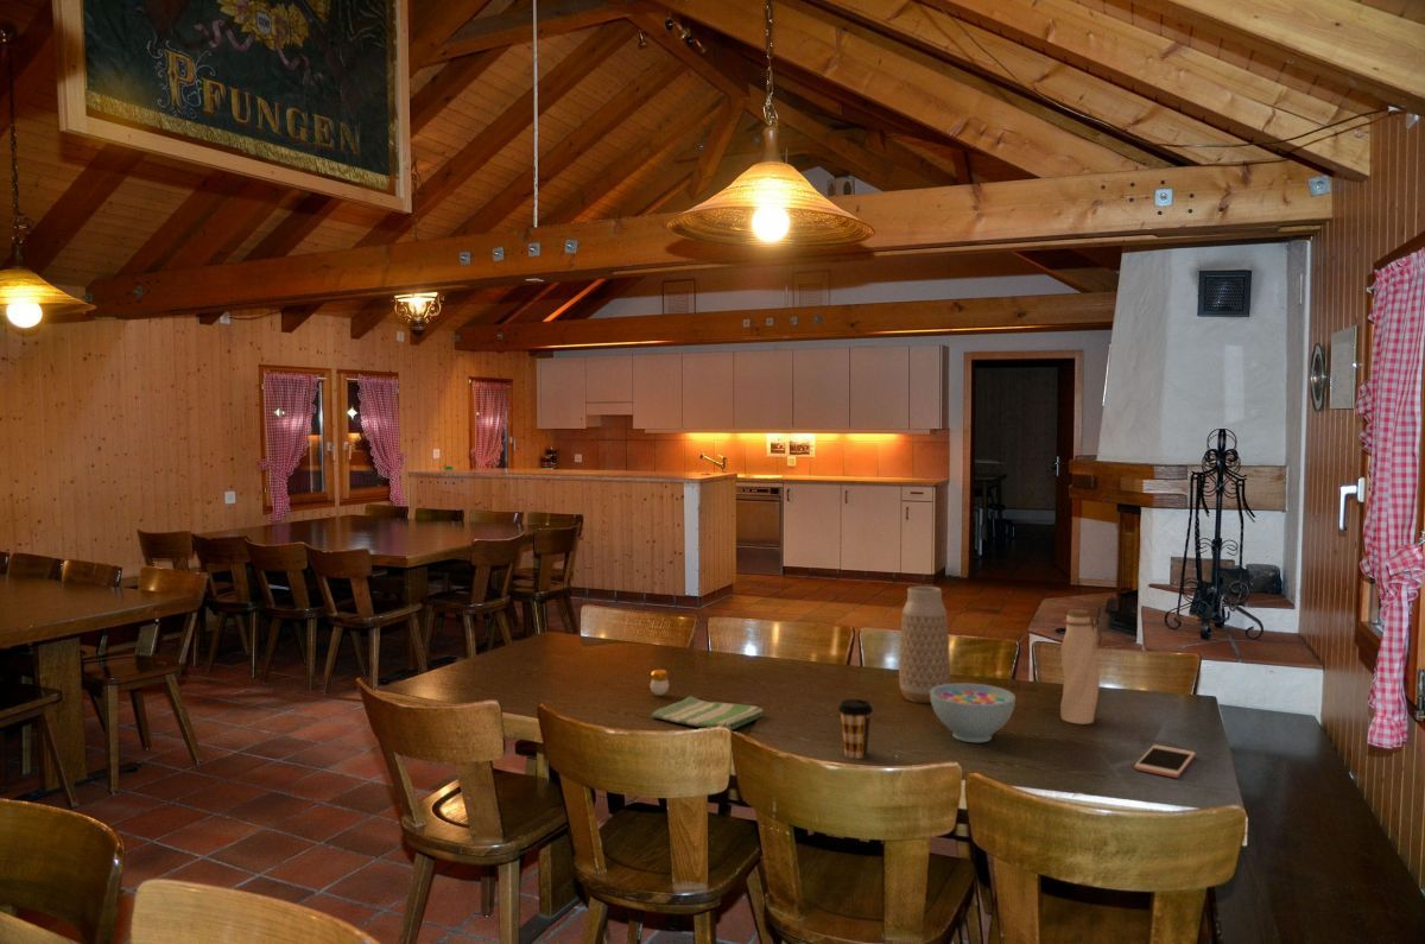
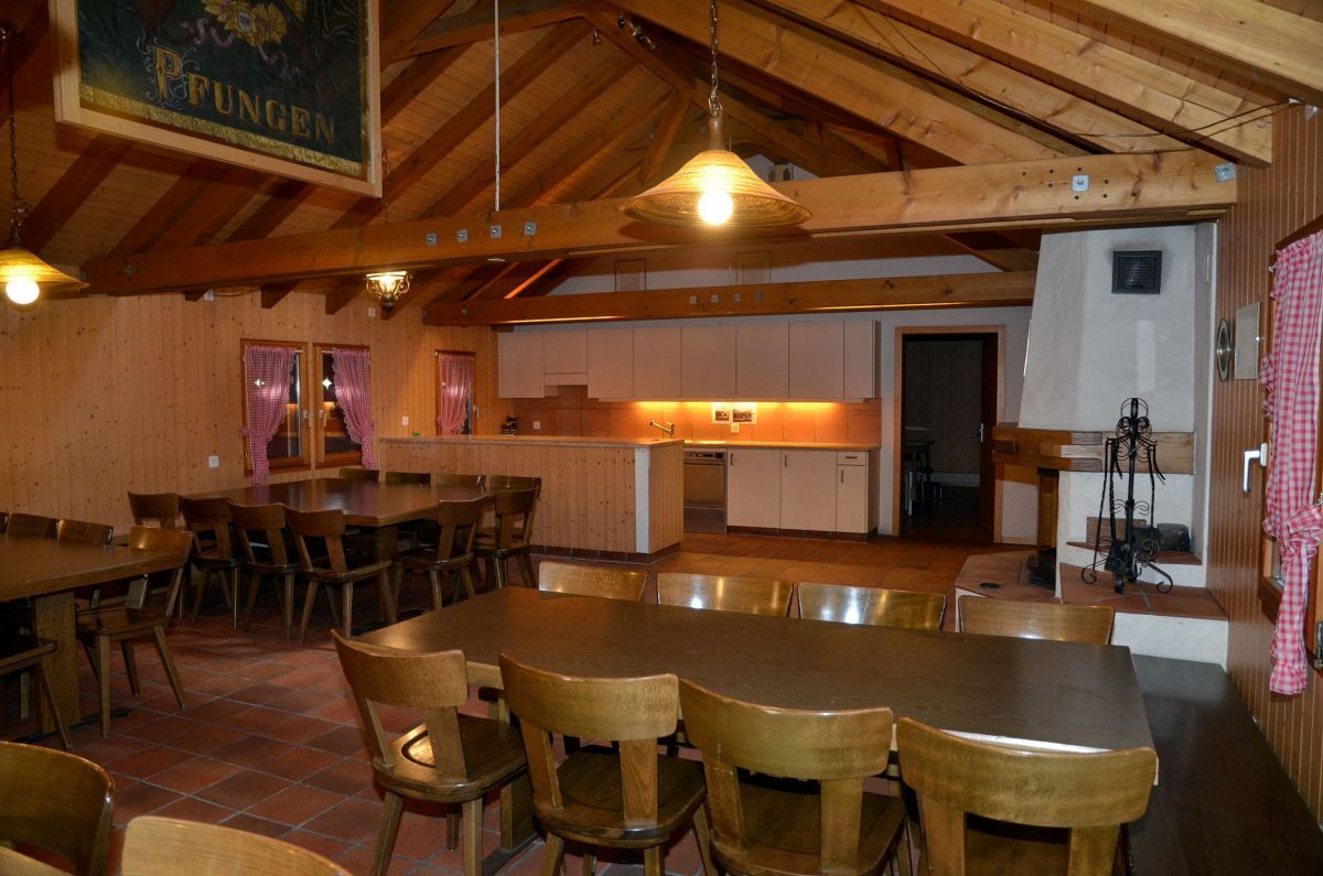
- candle (659, 680)
- vase (924, 644)
- coffee cup (855, 729)
- cell phone (1165, 760)
- water bottle (1079, 665)
- dish towel (708, 712)
- bowl (971, 715)
